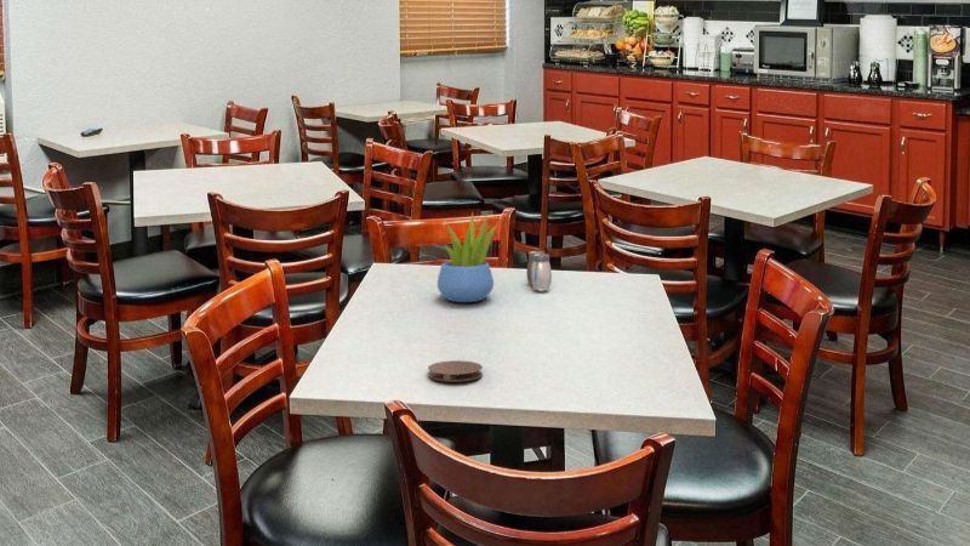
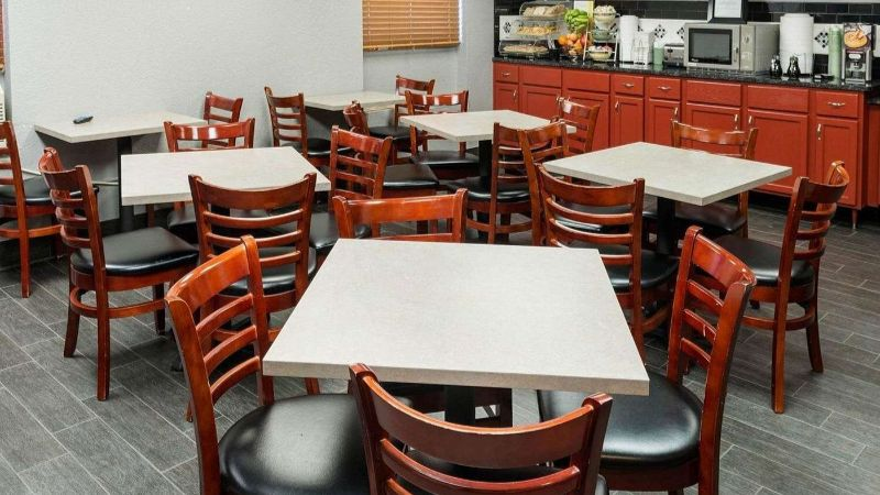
- coaster (455, 370)
- salt and pepper shaker (538, 269)
- succulent plant (467, 256)
